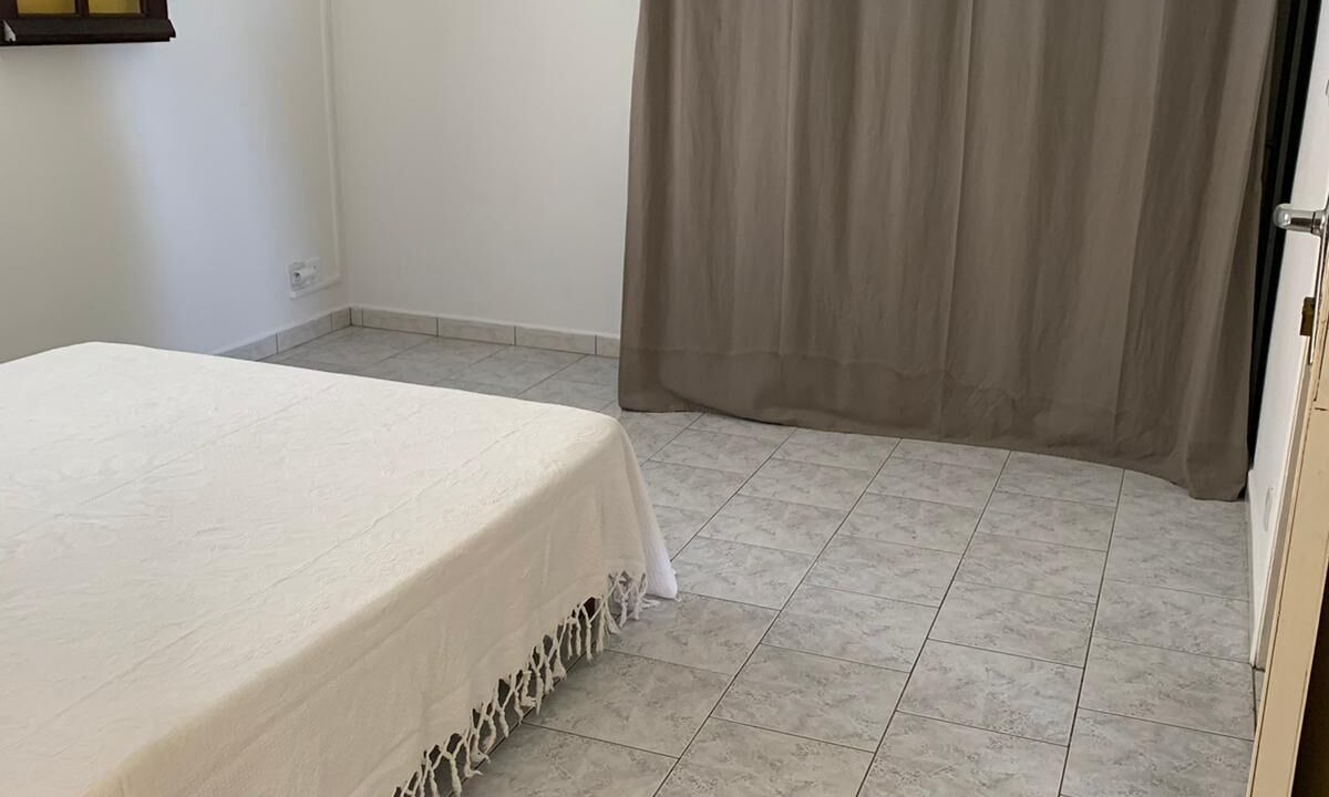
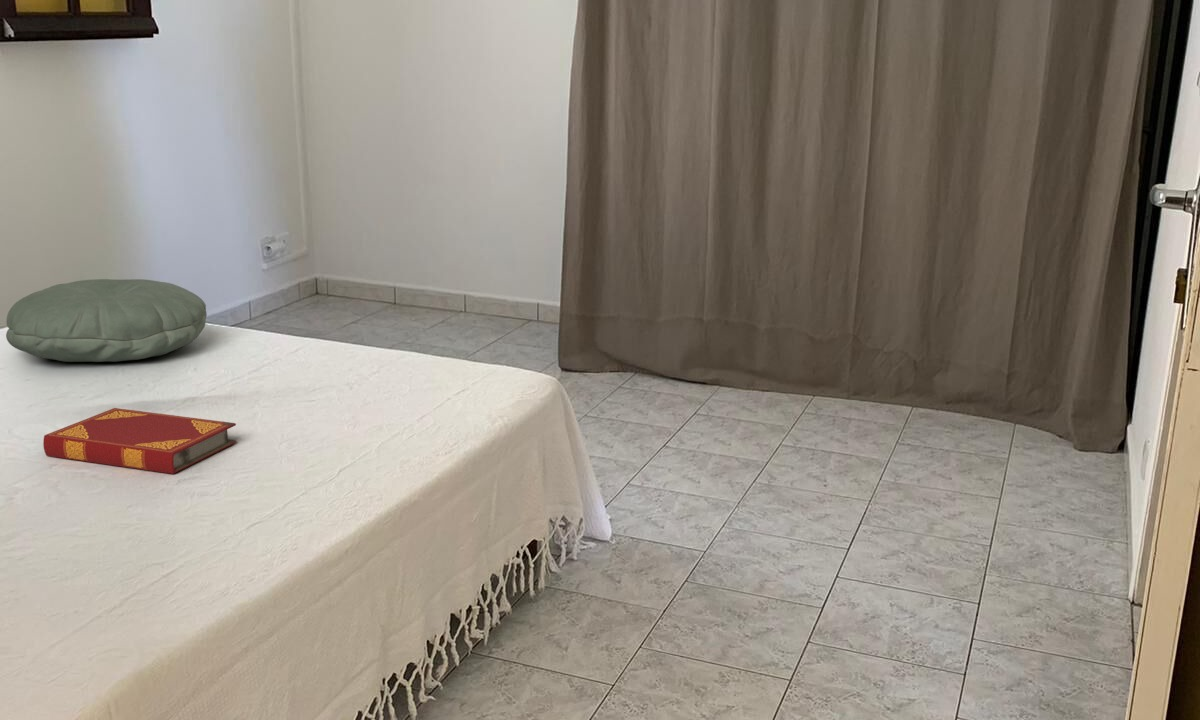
+ hardback book (141, 439)
+ pillow (109, 317)
